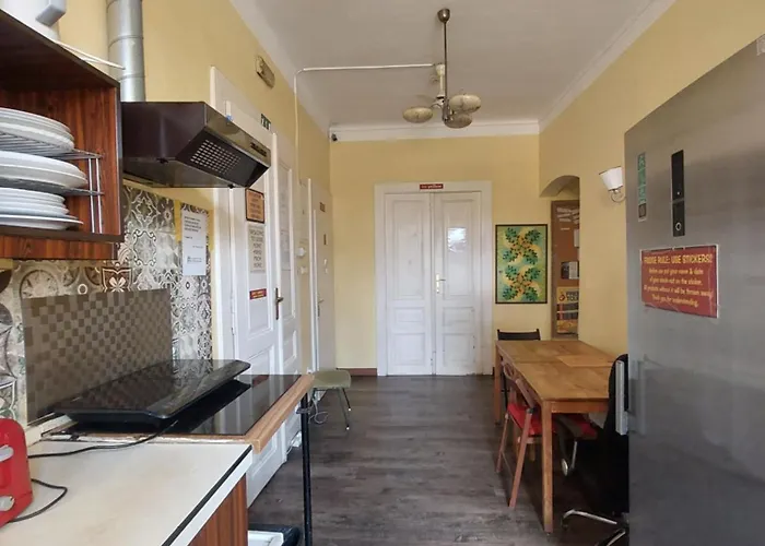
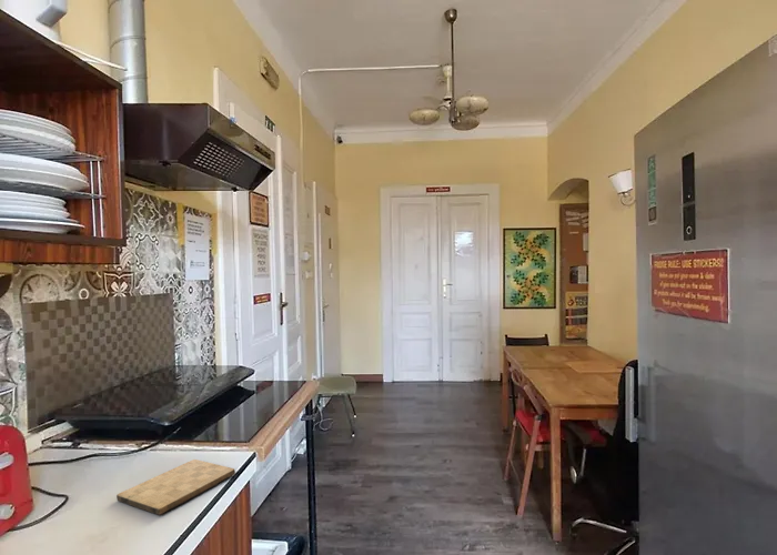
+ cutting board (179, 483)
